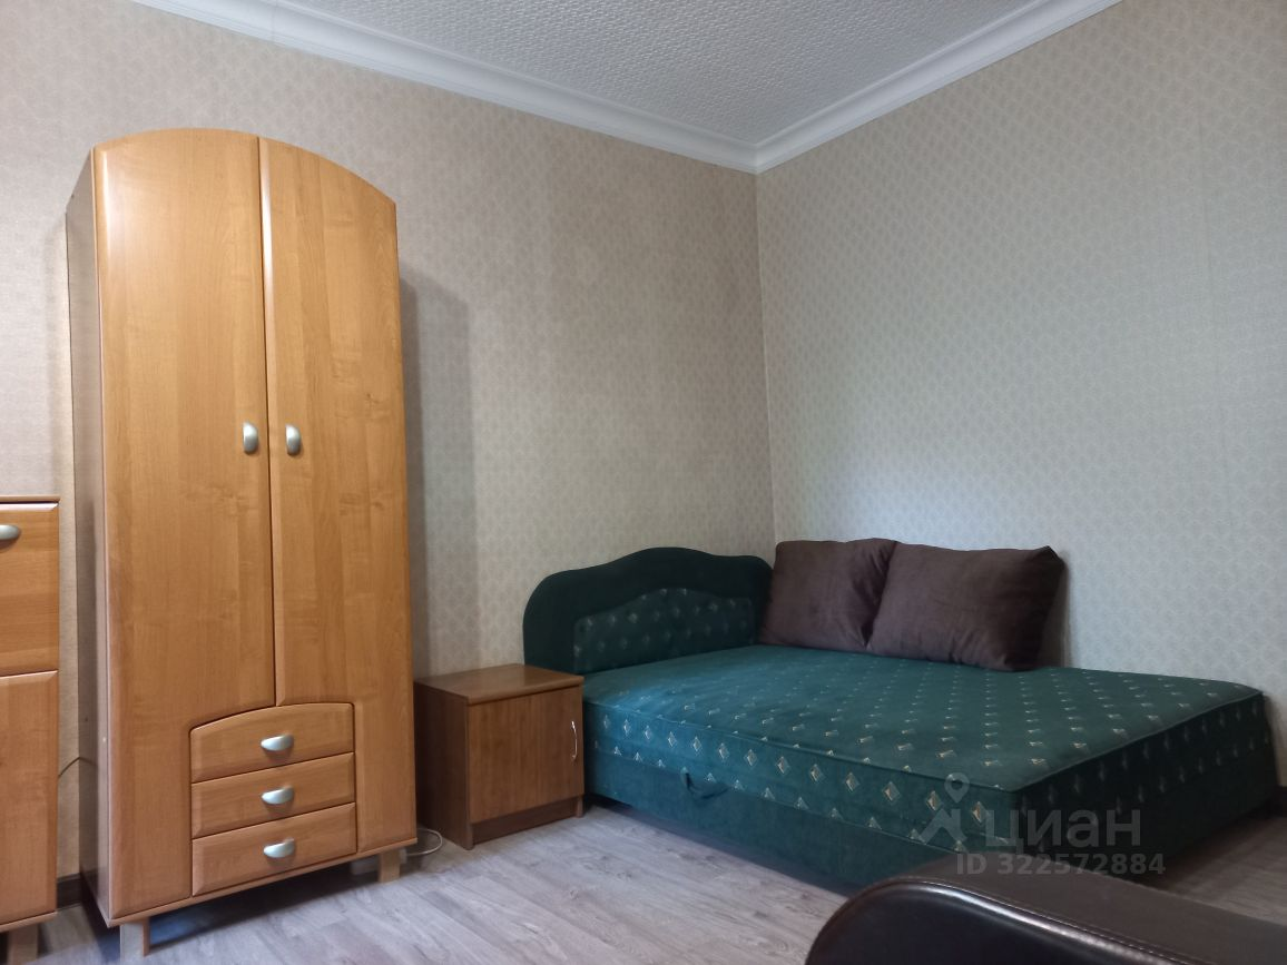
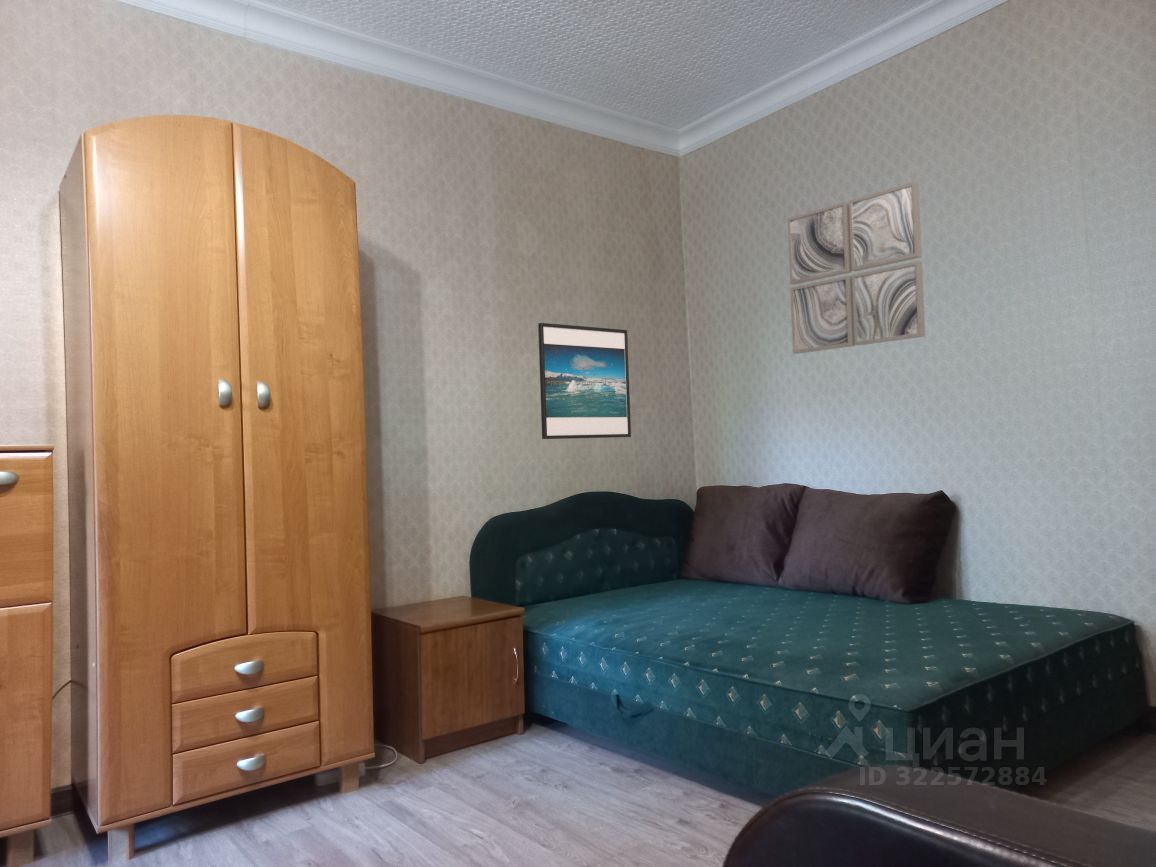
+ wall art (853, 274)
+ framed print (586, 382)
